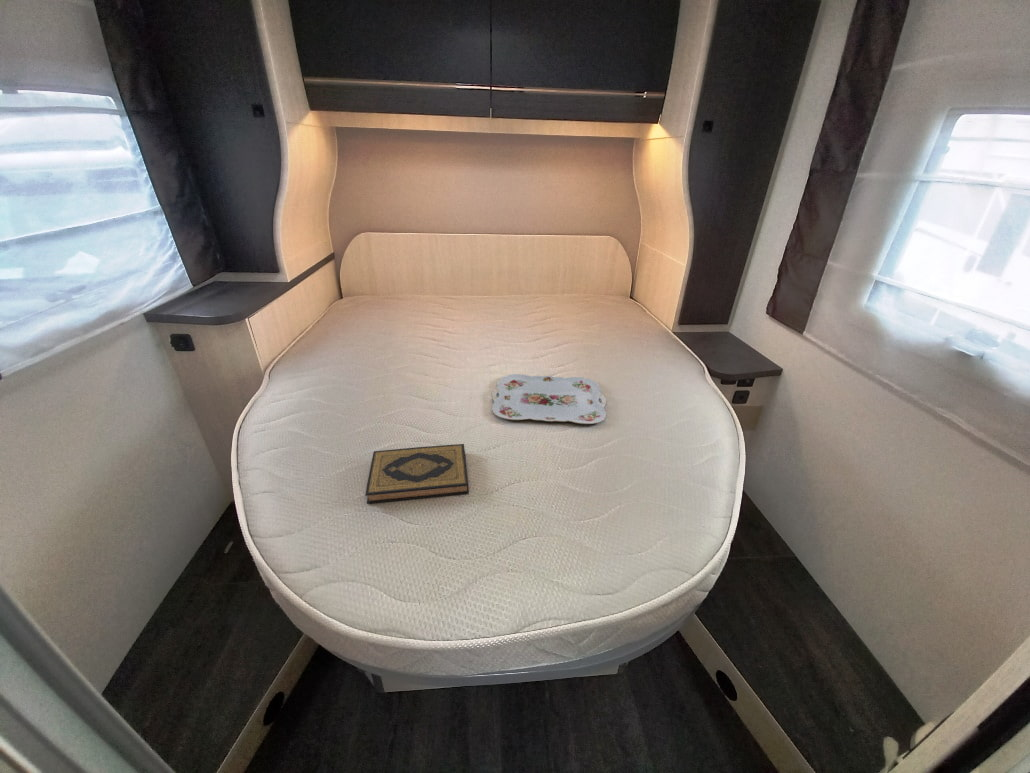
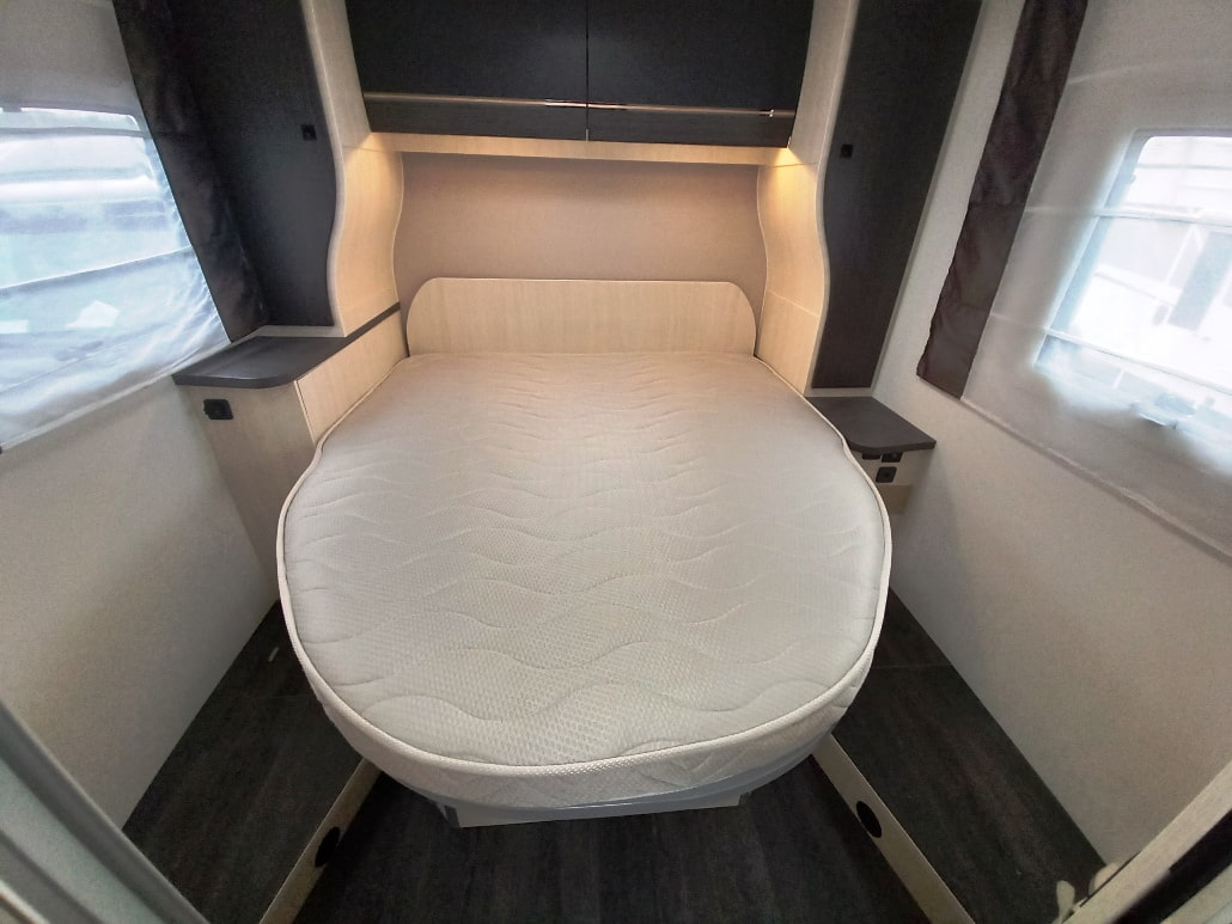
- hardback book (419, 470)
- serving tray (548, 398)
